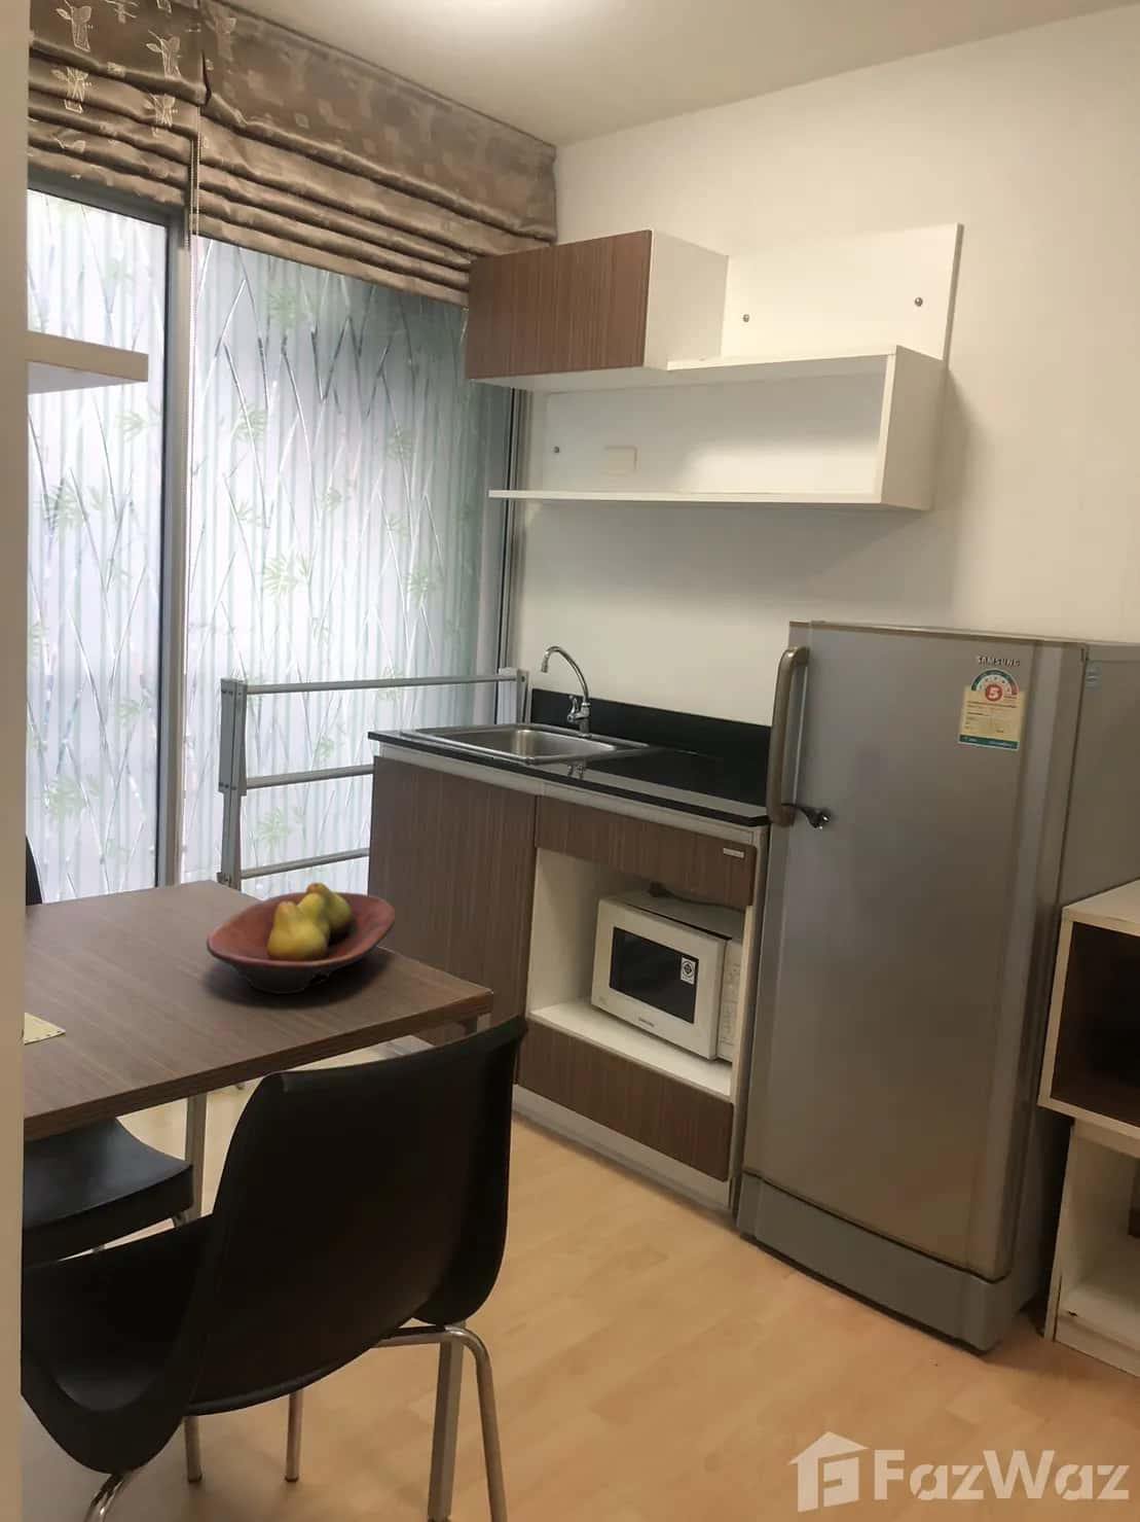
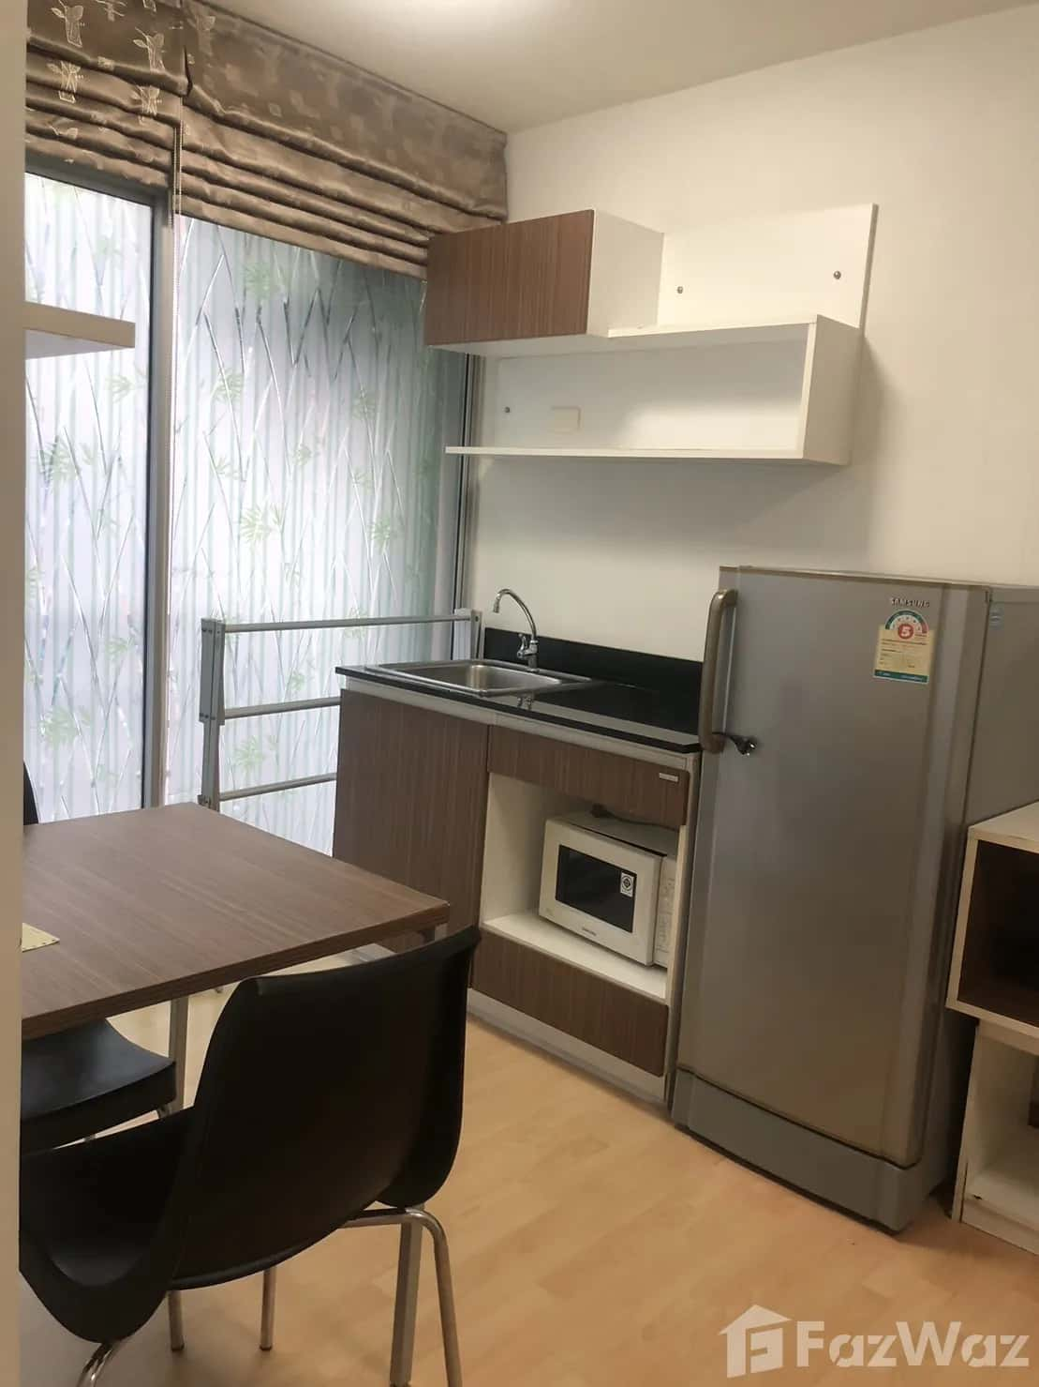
- fruit bowl (305, 929)
